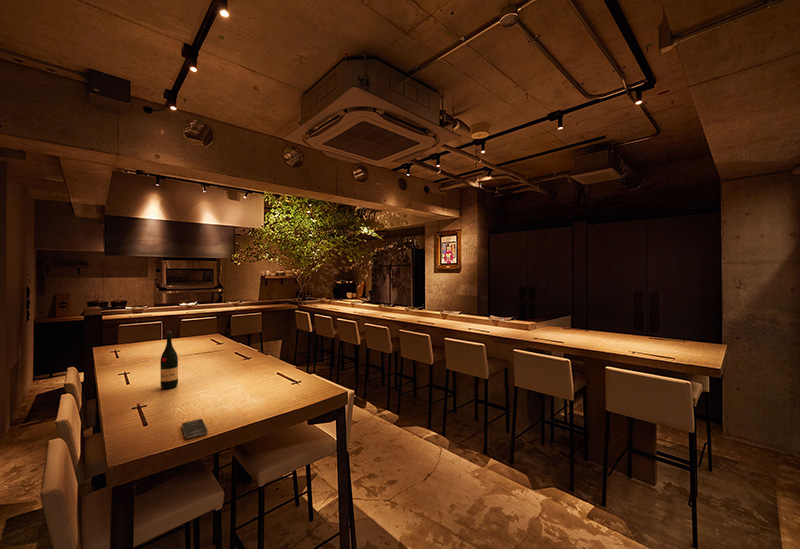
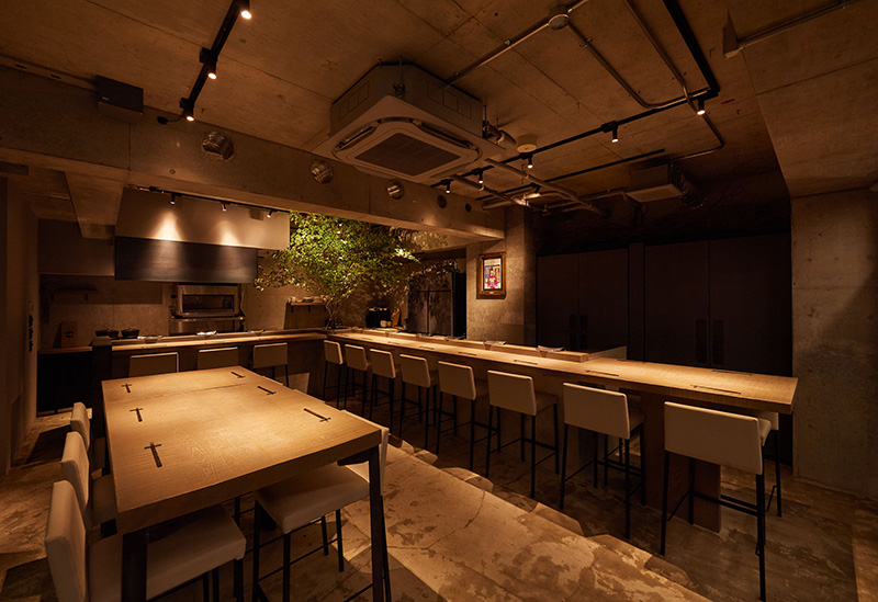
- wine bottle (169, 359)
- smartphone (194, 428)
